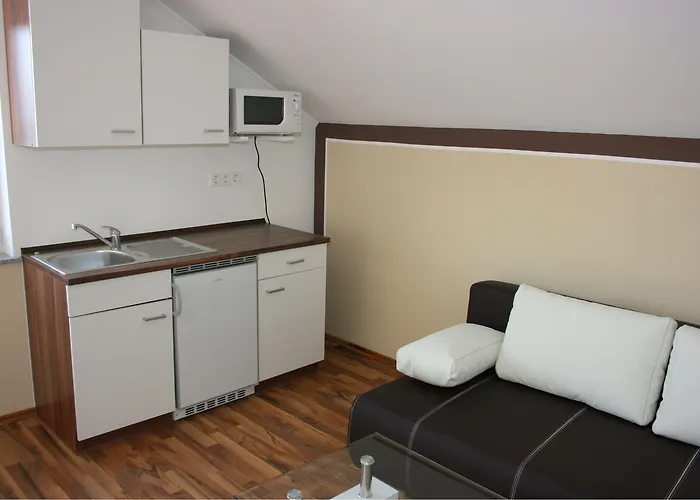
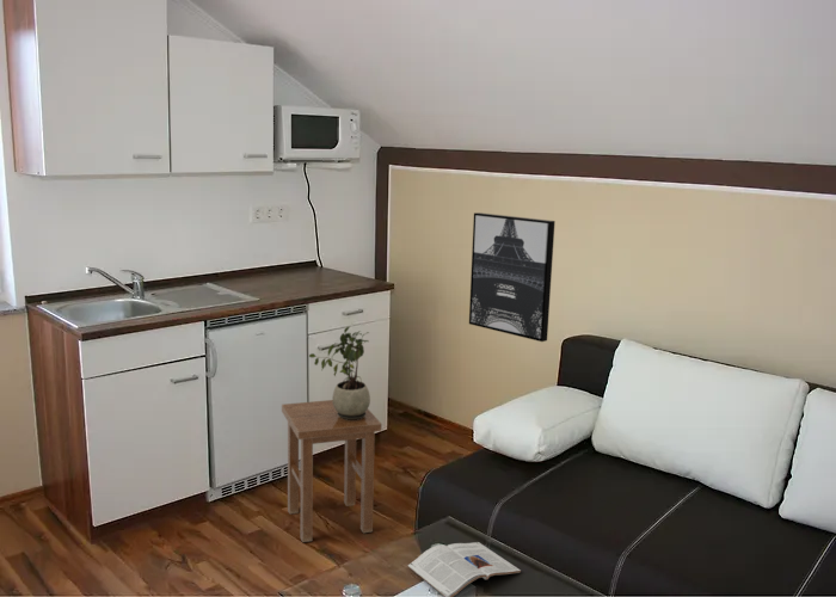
+ wall art (509, 275)
+ stool (345, 467)
+ potted plant (343, 371)
+ magazine (463, 562)
